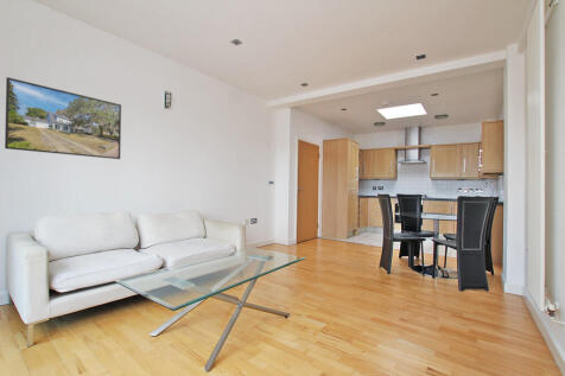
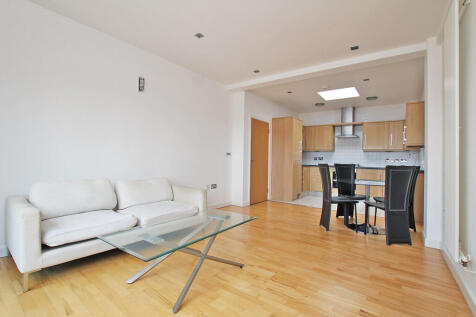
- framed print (70, 123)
